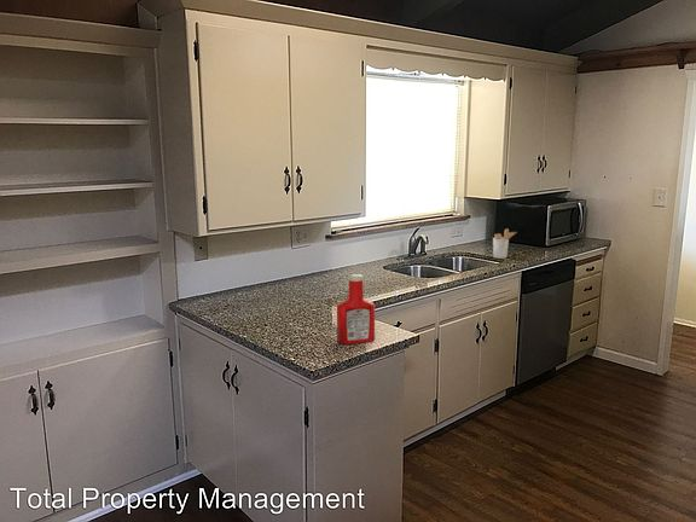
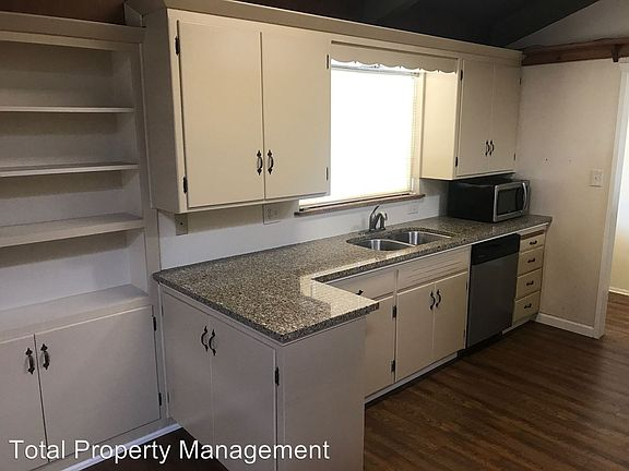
- soap bottle (355, 308)
- utensil holder (504, 243)
